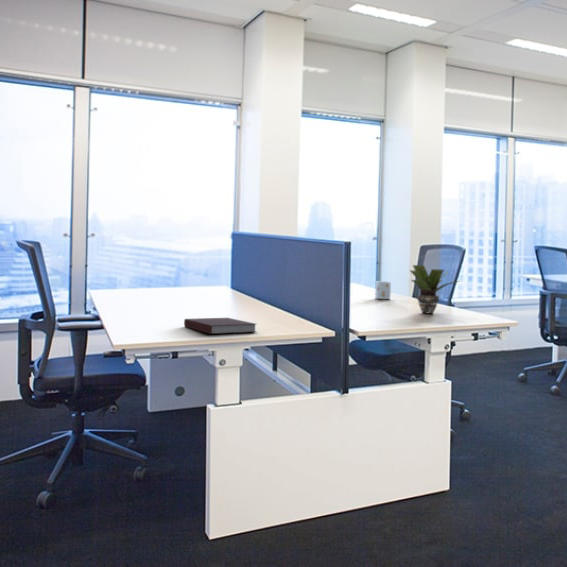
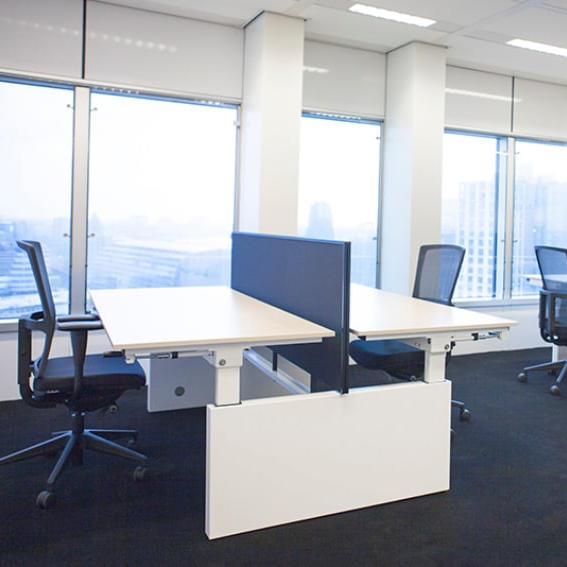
- notebook (219, 325)
- potted plant (427, 289)
- mug (382, 289)
